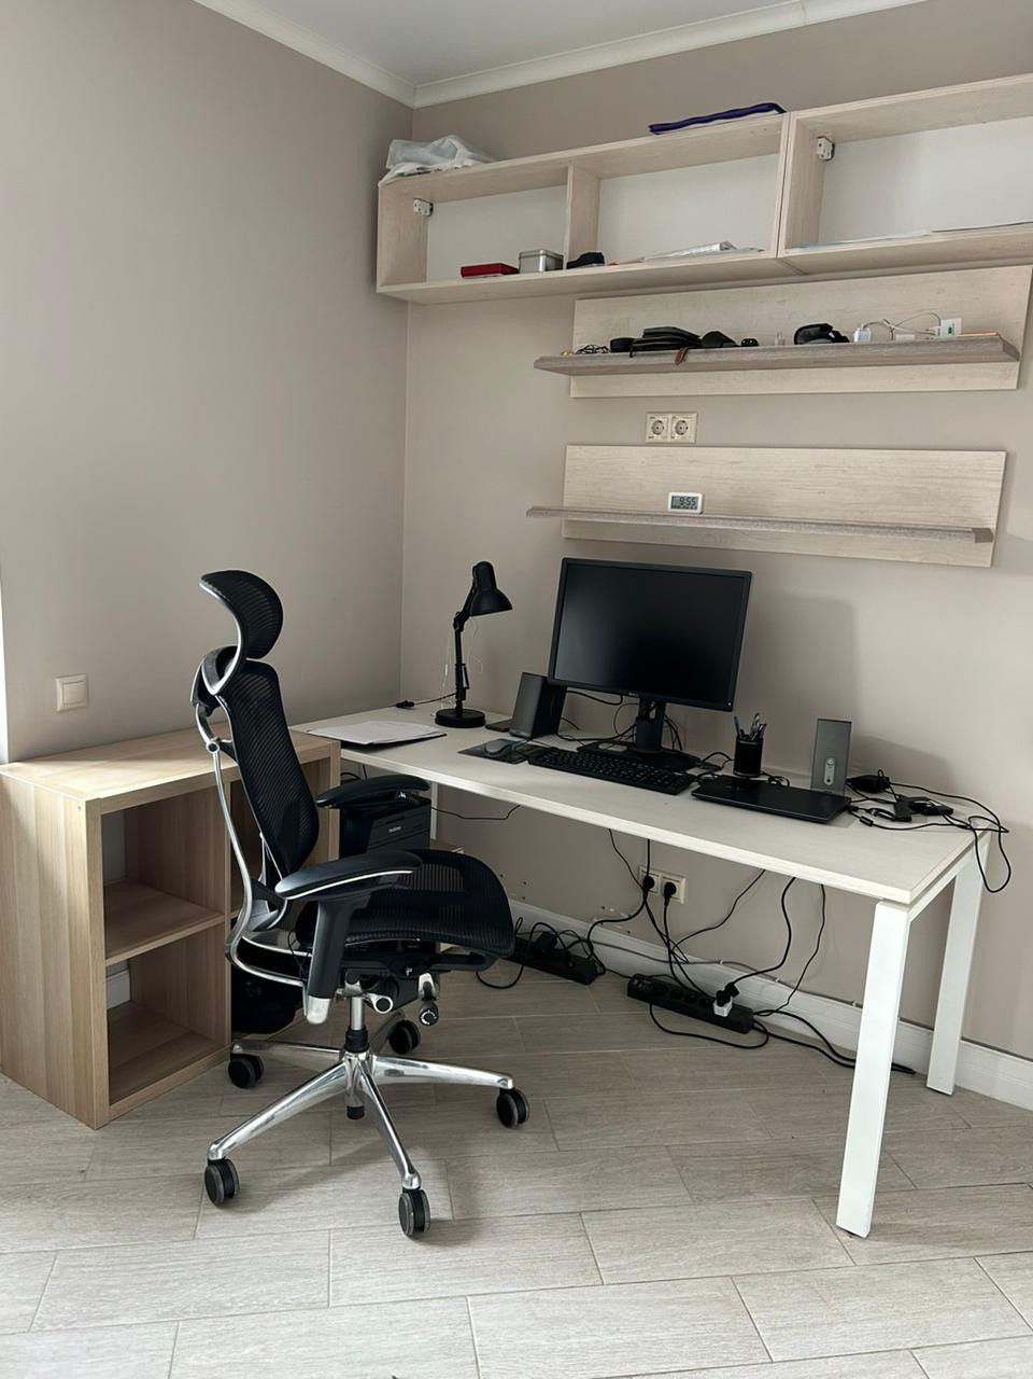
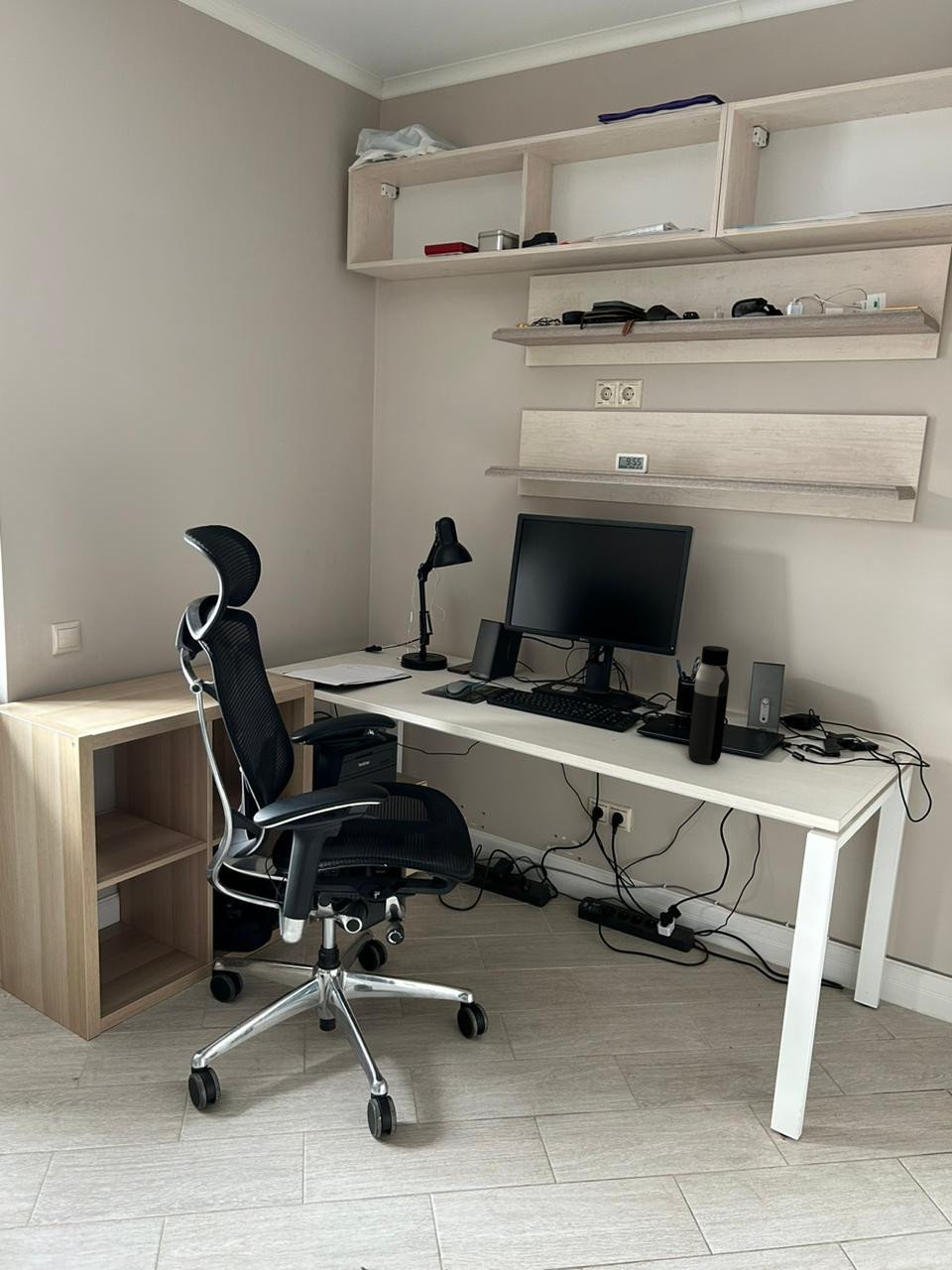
+ water bottle (709, 704)
